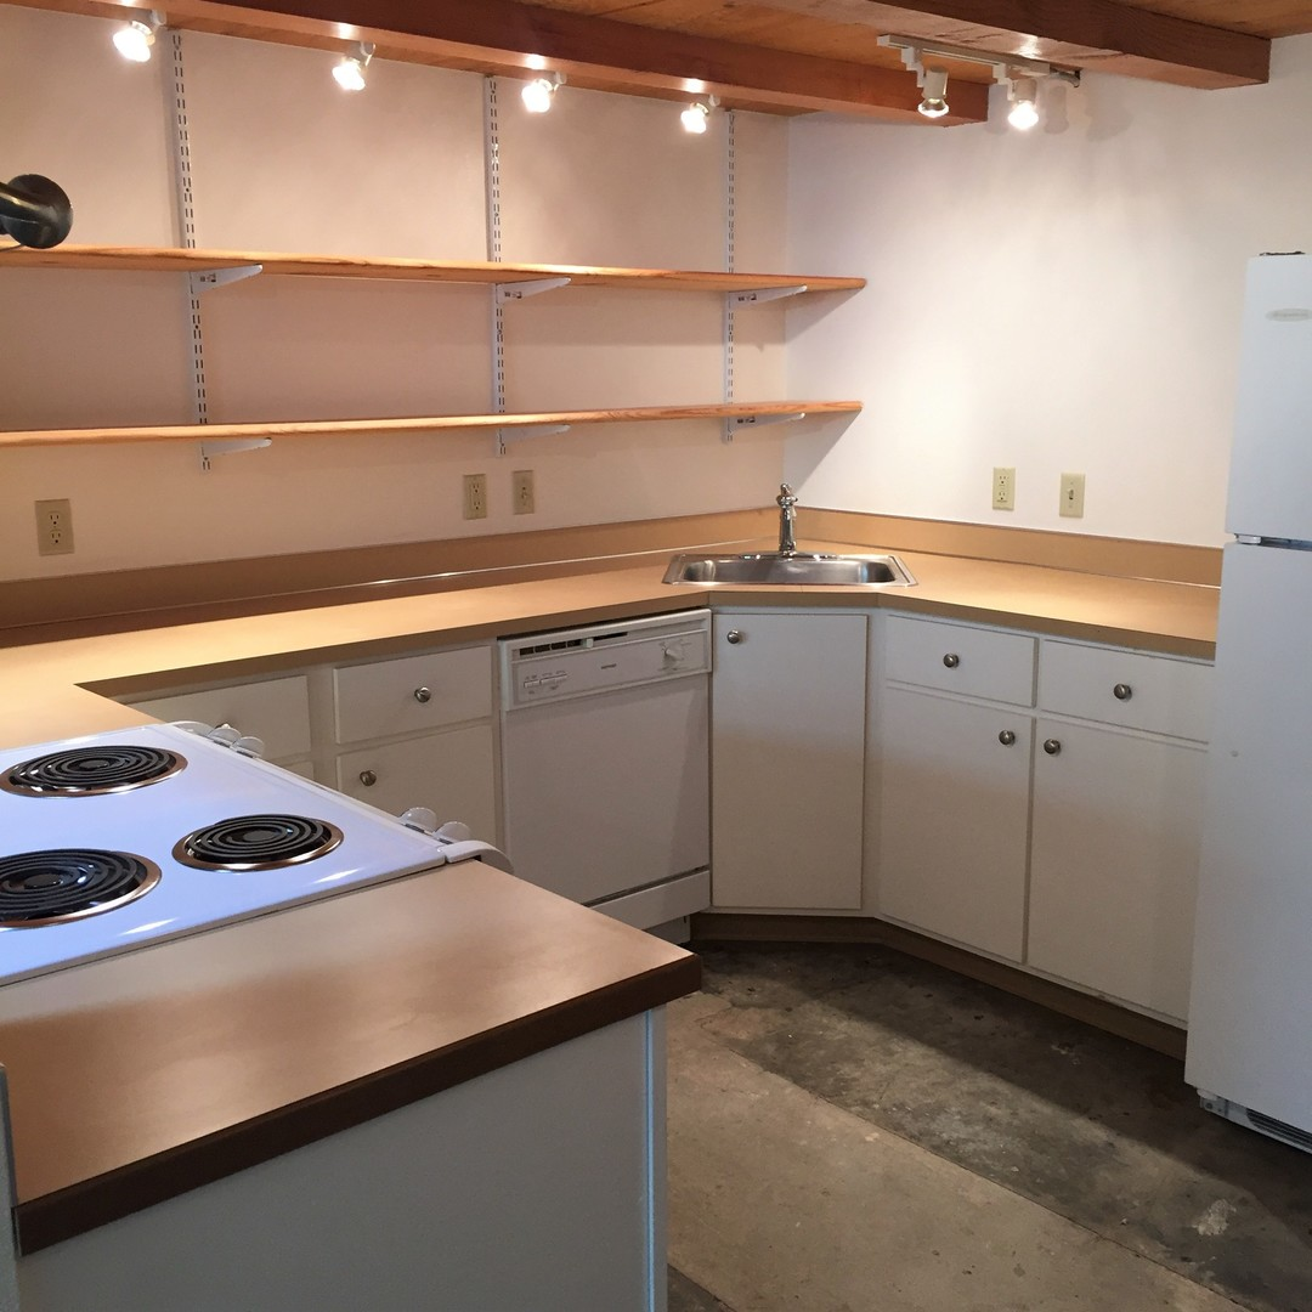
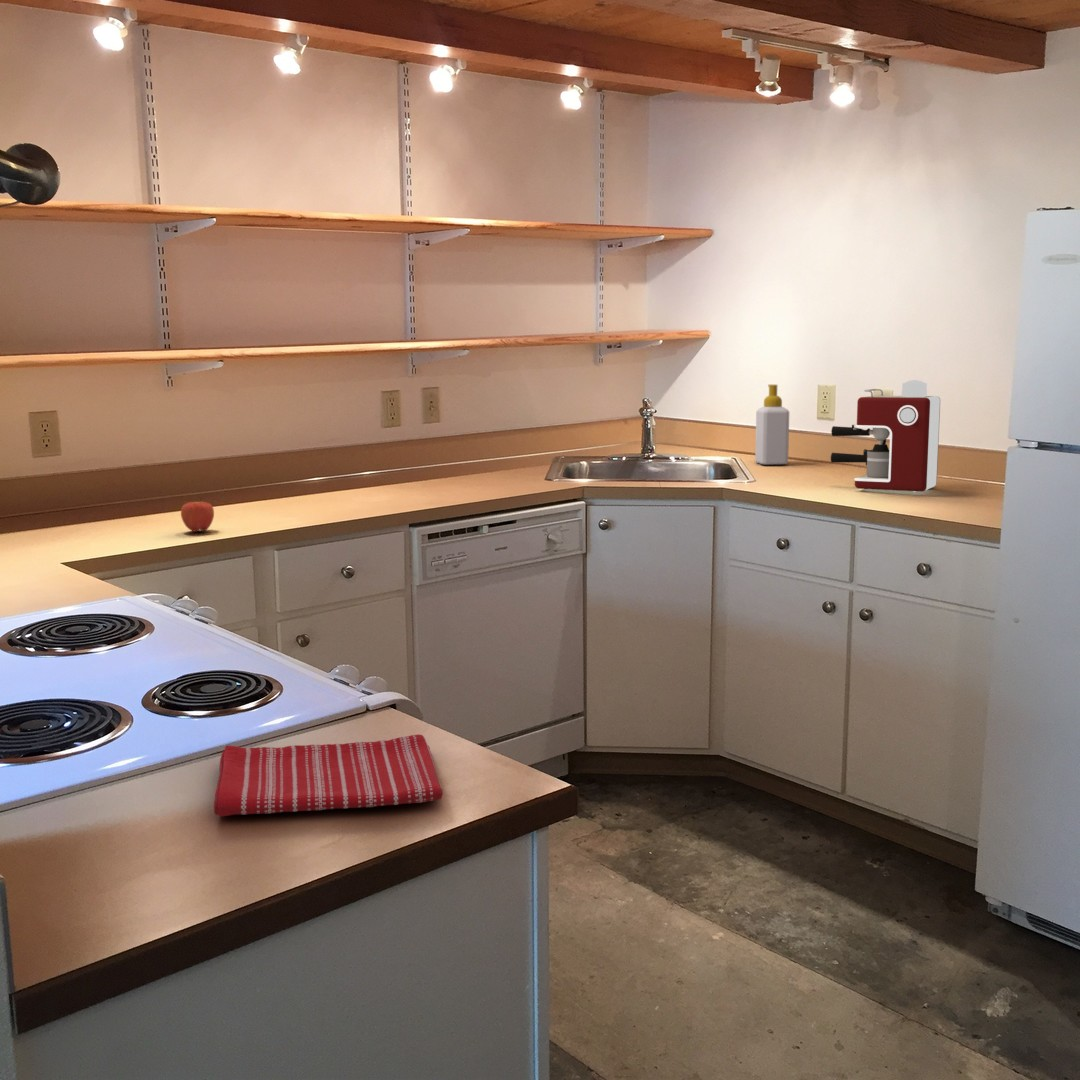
+ apple (197, 513)
+ soap bottle (772, 424)
+ coffee maker (881, 434)
+ dish towel (327, 771)
